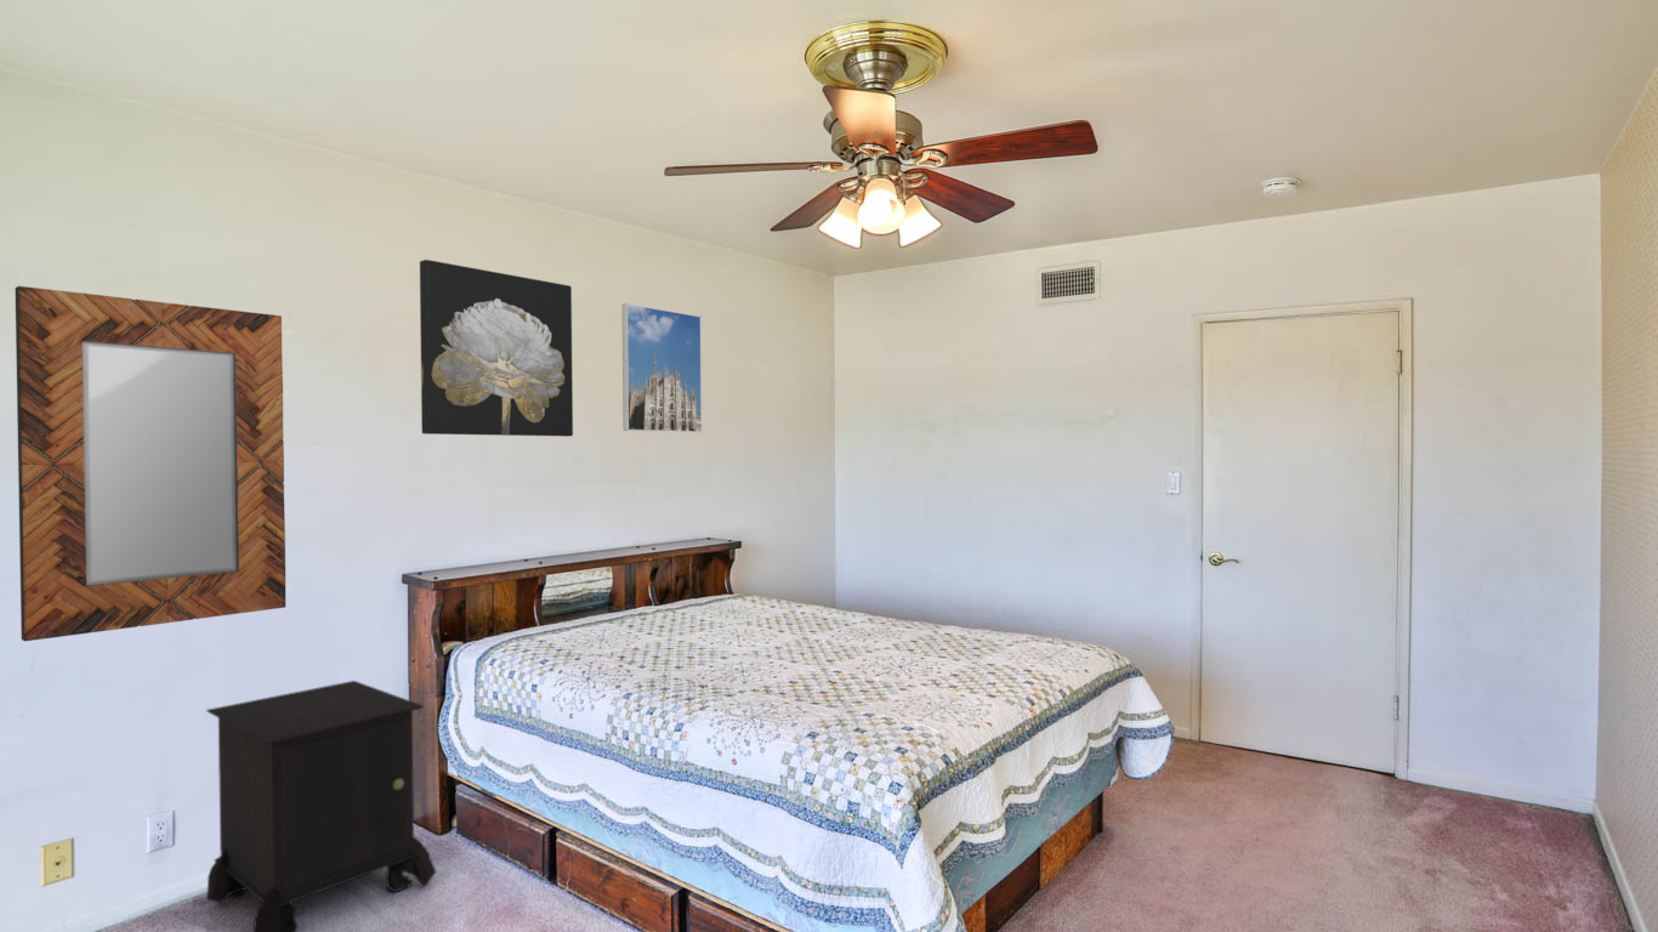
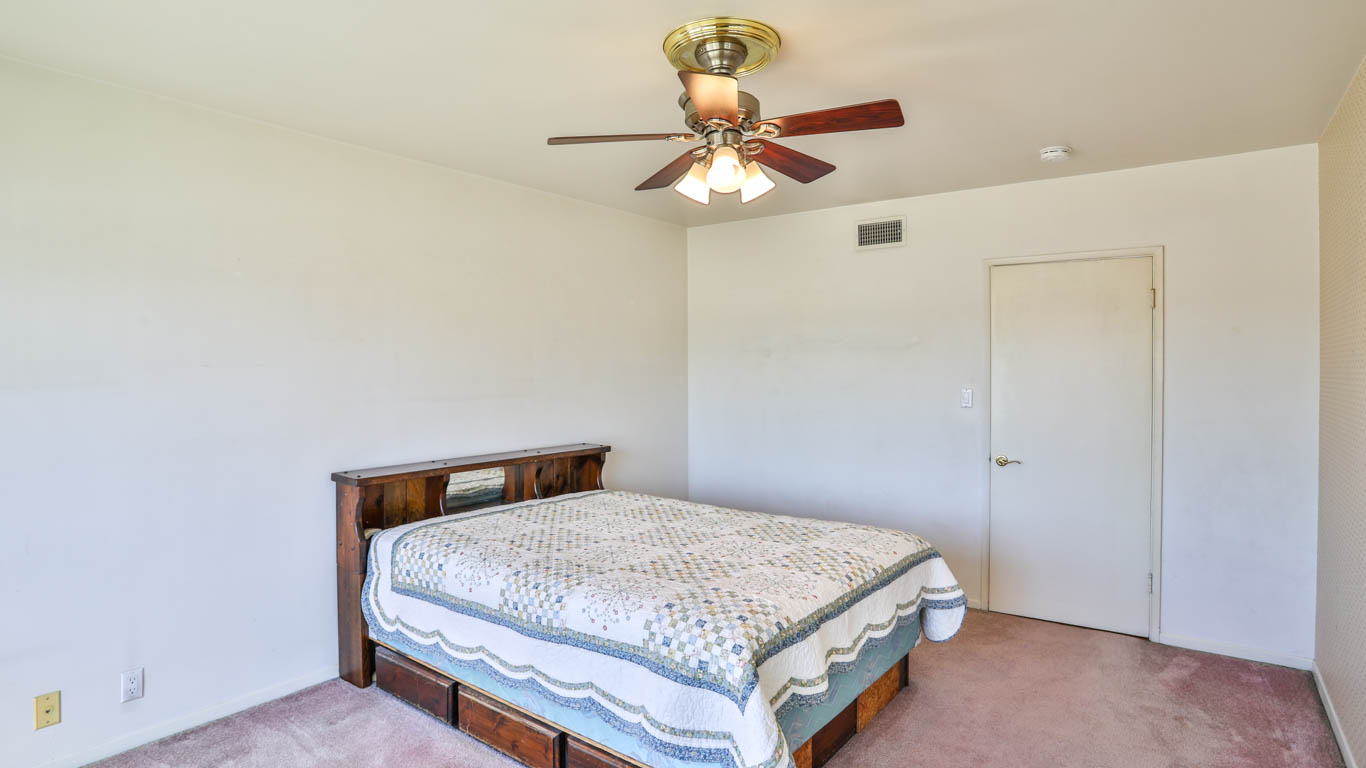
- wall art (501, 354)
- home mirror (163, 462)
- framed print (663, 370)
- nightstand (318, 799)
